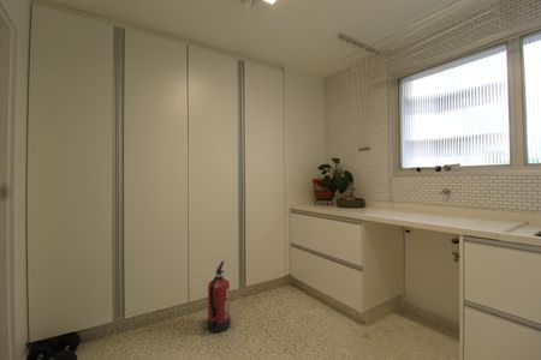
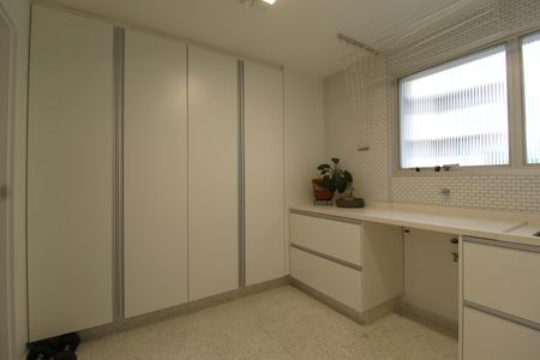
- fire extinguisher (218, 296)
